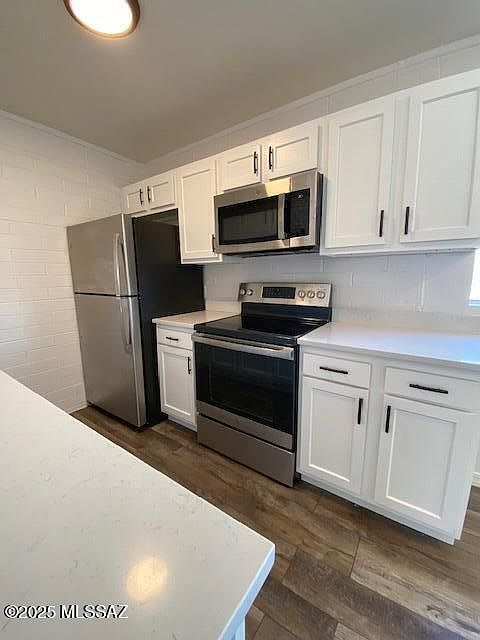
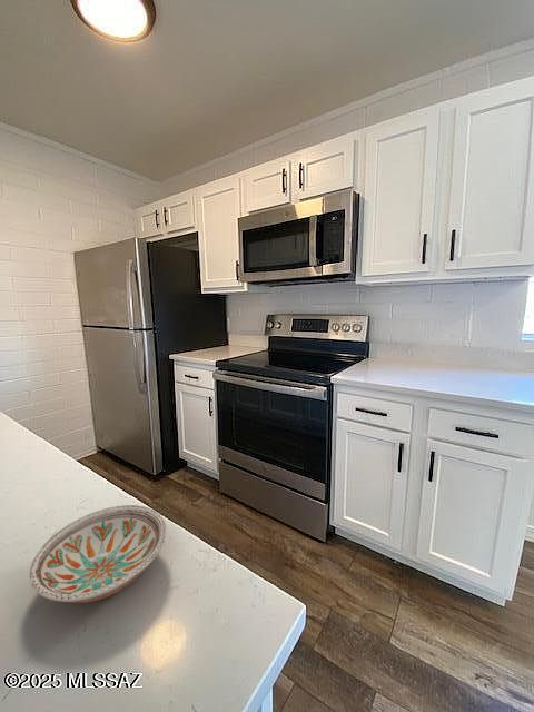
+ bowl (105, 557)
